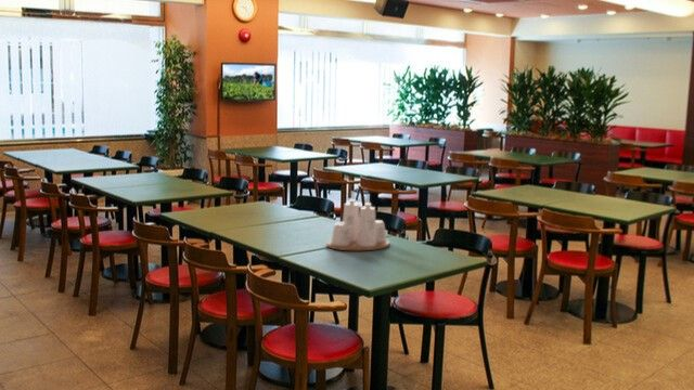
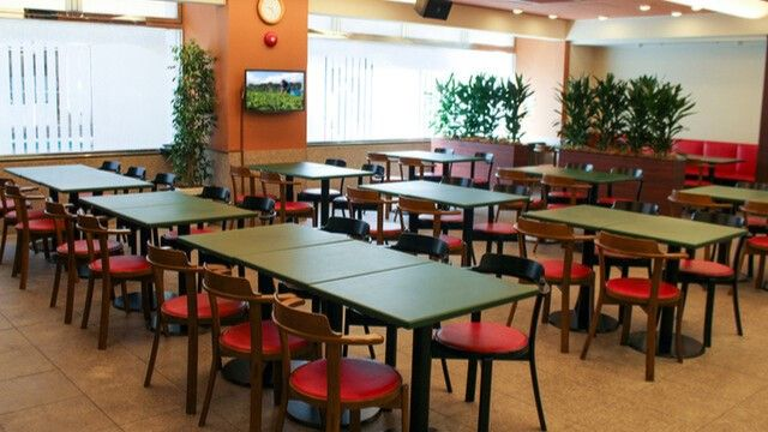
- condiment set (359, 219)
